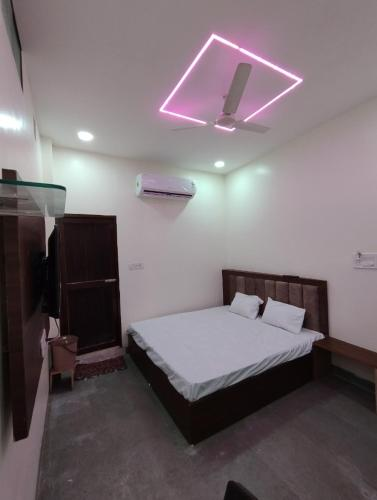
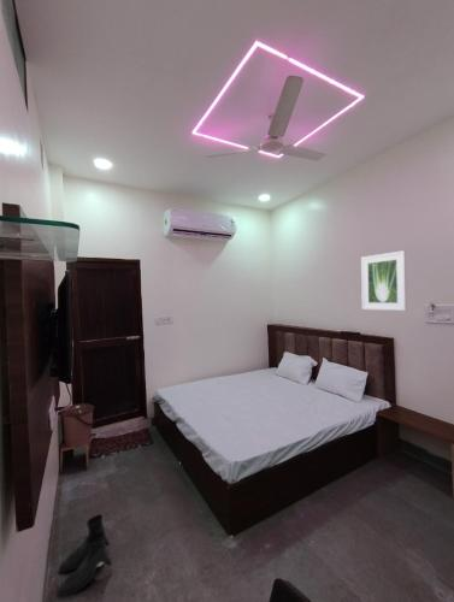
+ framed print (382, 282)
+ boots (84, 549)
